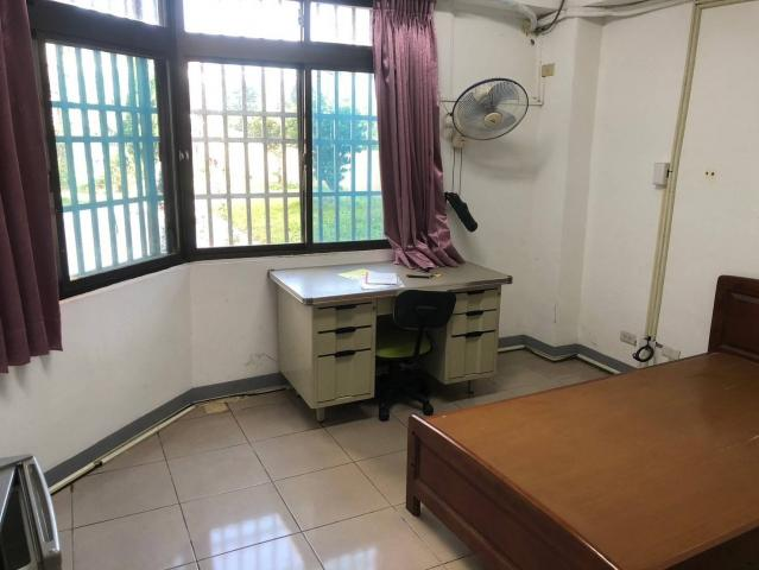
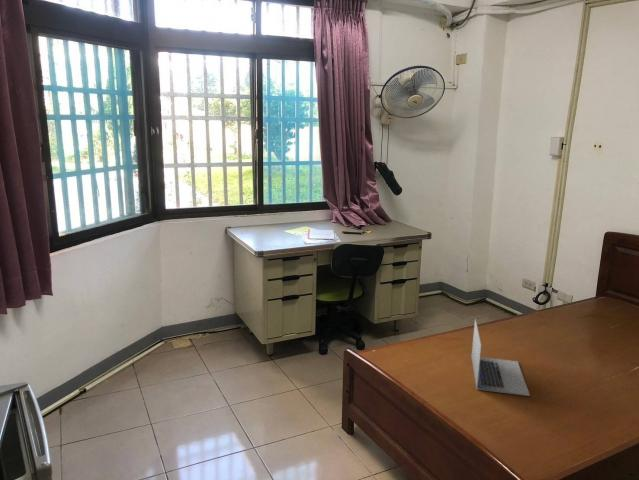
+ laptop (500, 359)
